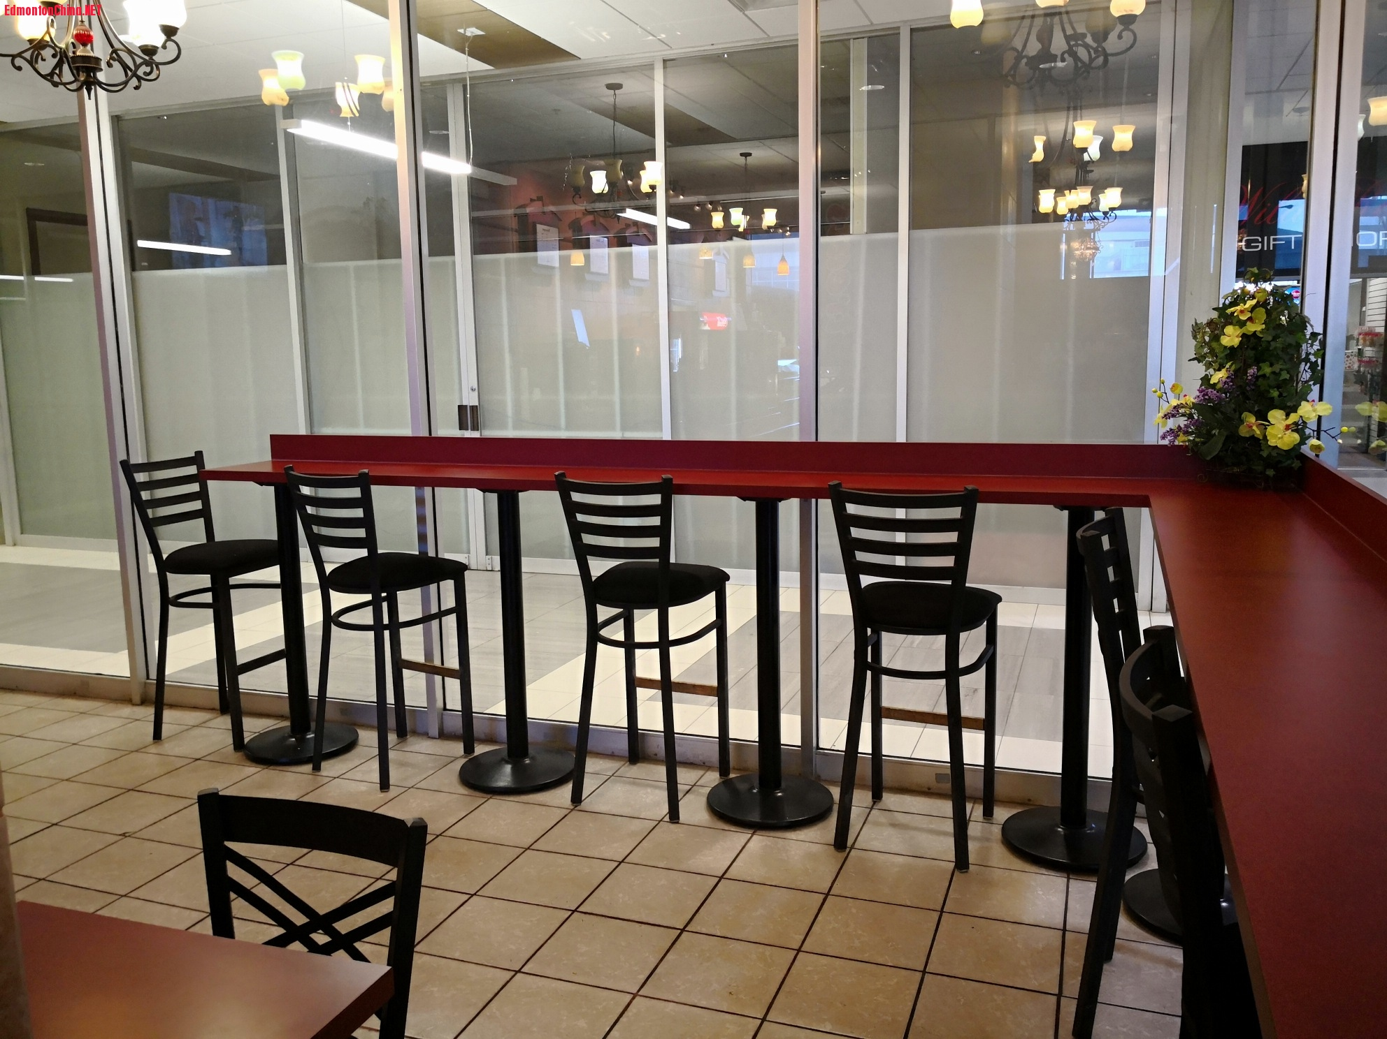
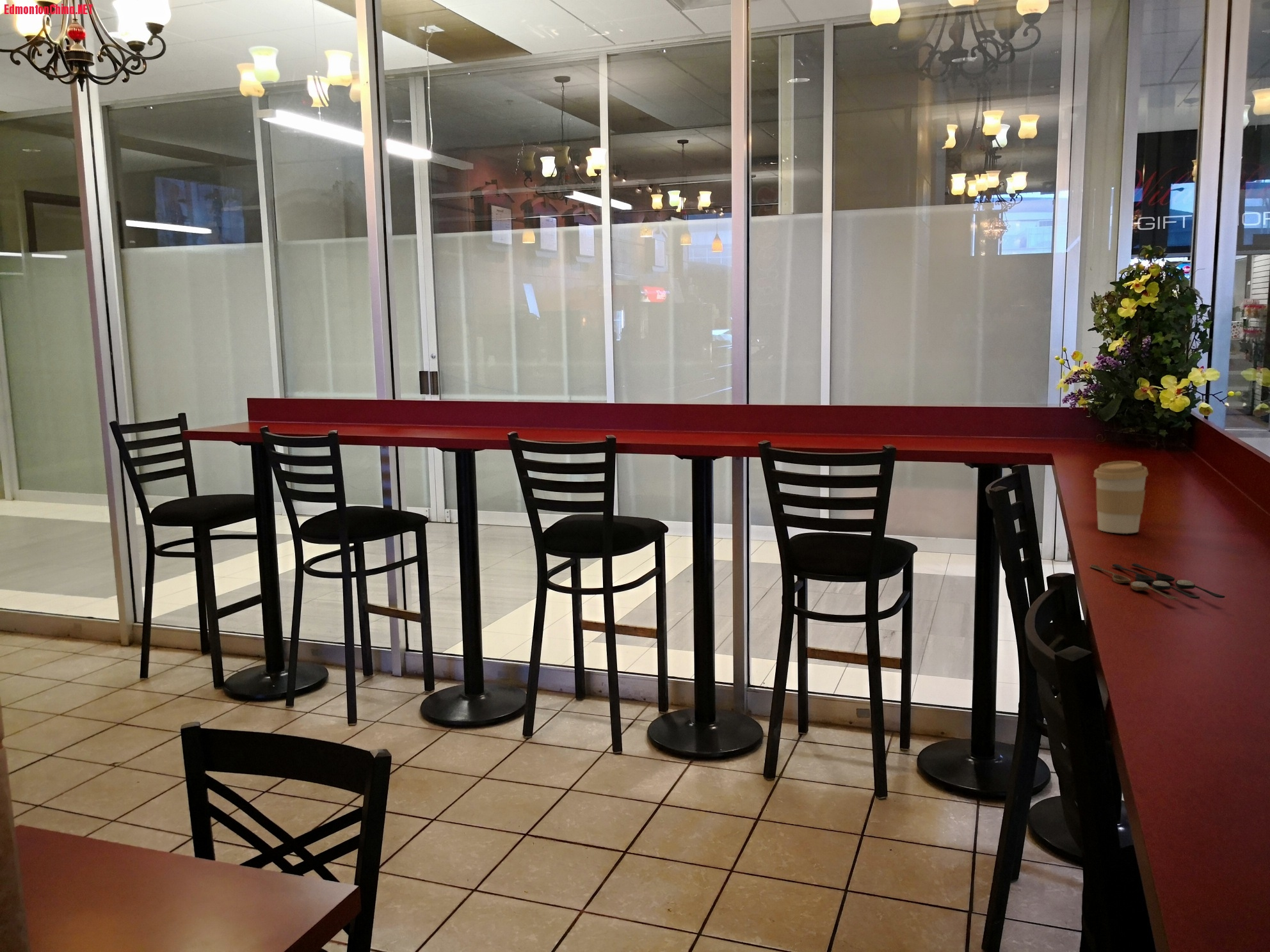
+ spoon (1153, 581)
+ coffee cup (1120, 496)
